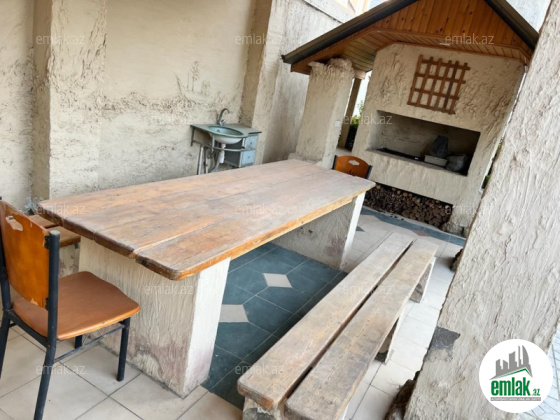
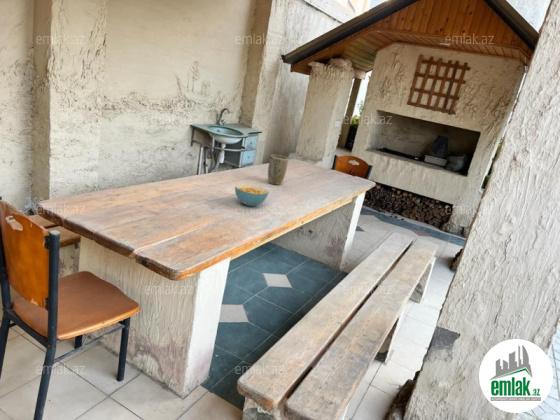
+ cereal bowl (250, 196)
+ plant pot (277, 170)
